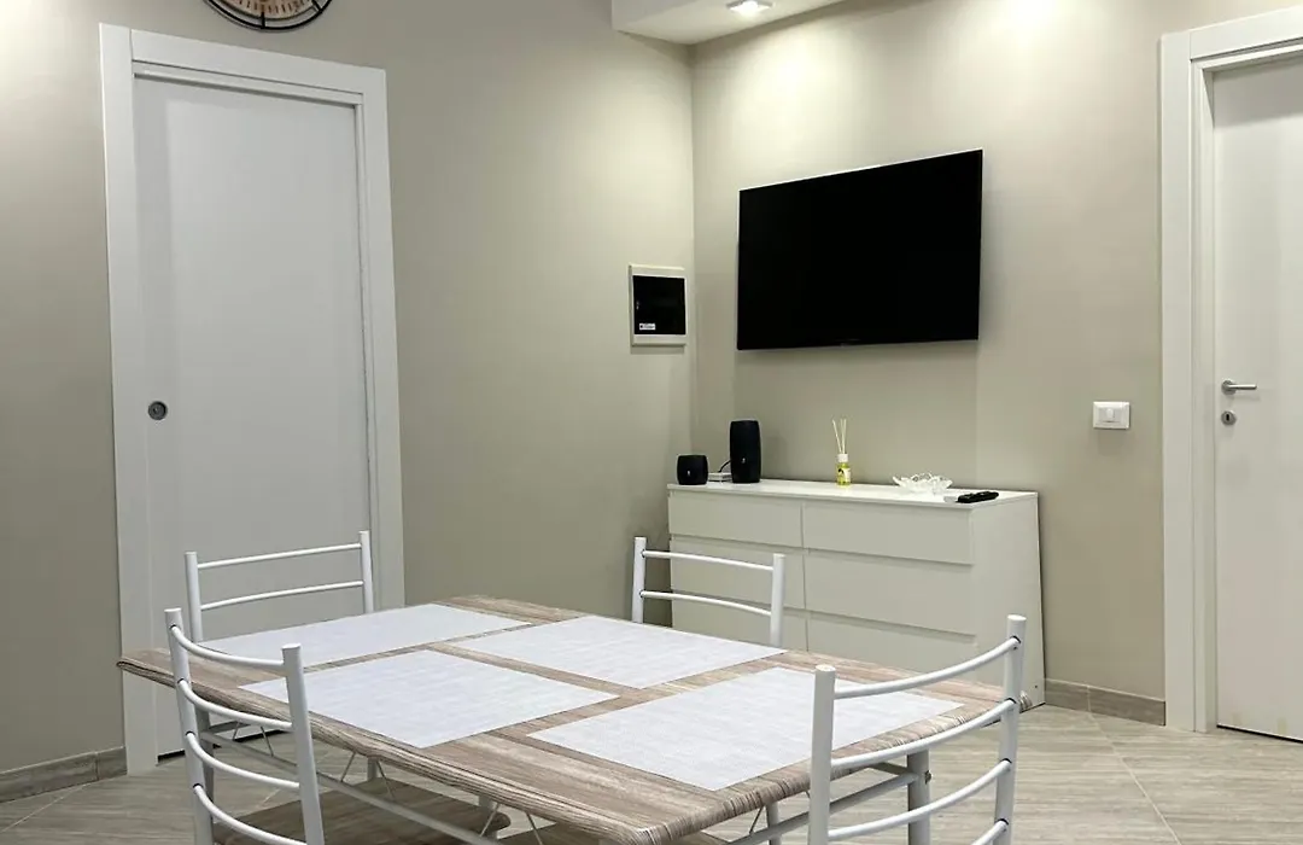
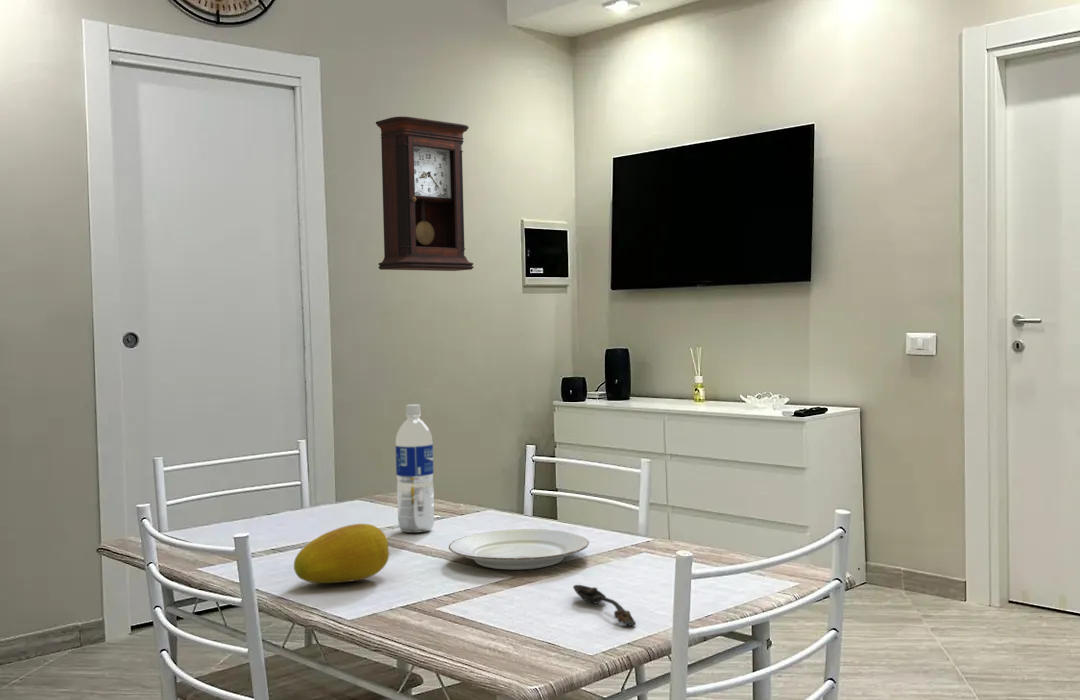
+ fruit (340, 554)
+ plate (519, 550)
+ spoon (600, 601)
+ pendulum clock (428, 196)
+ water bottle (414, 467)
